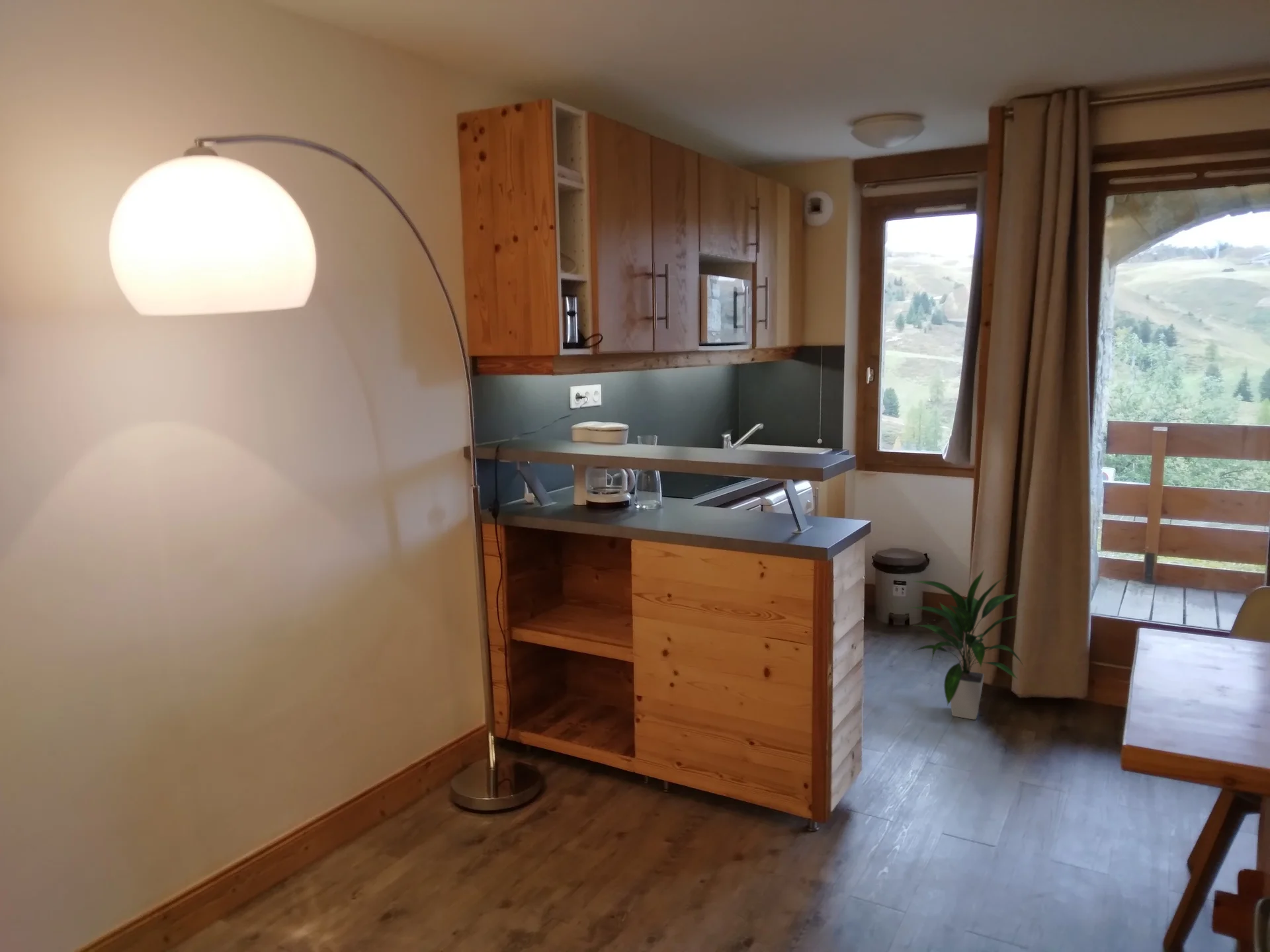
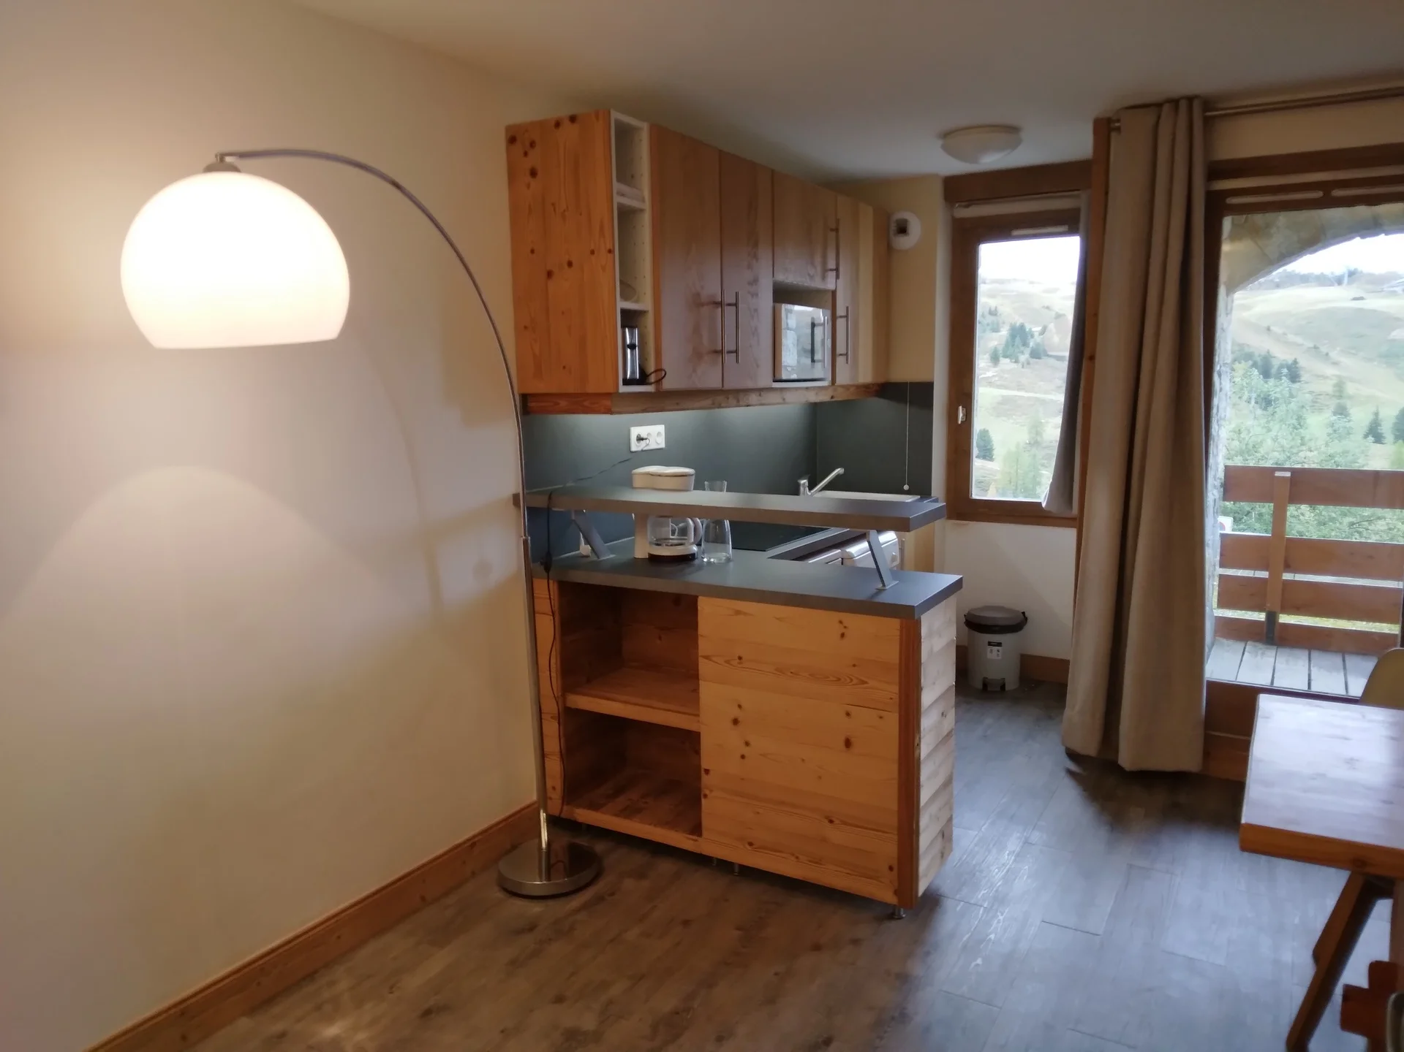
- indoor plant (964, 643)
